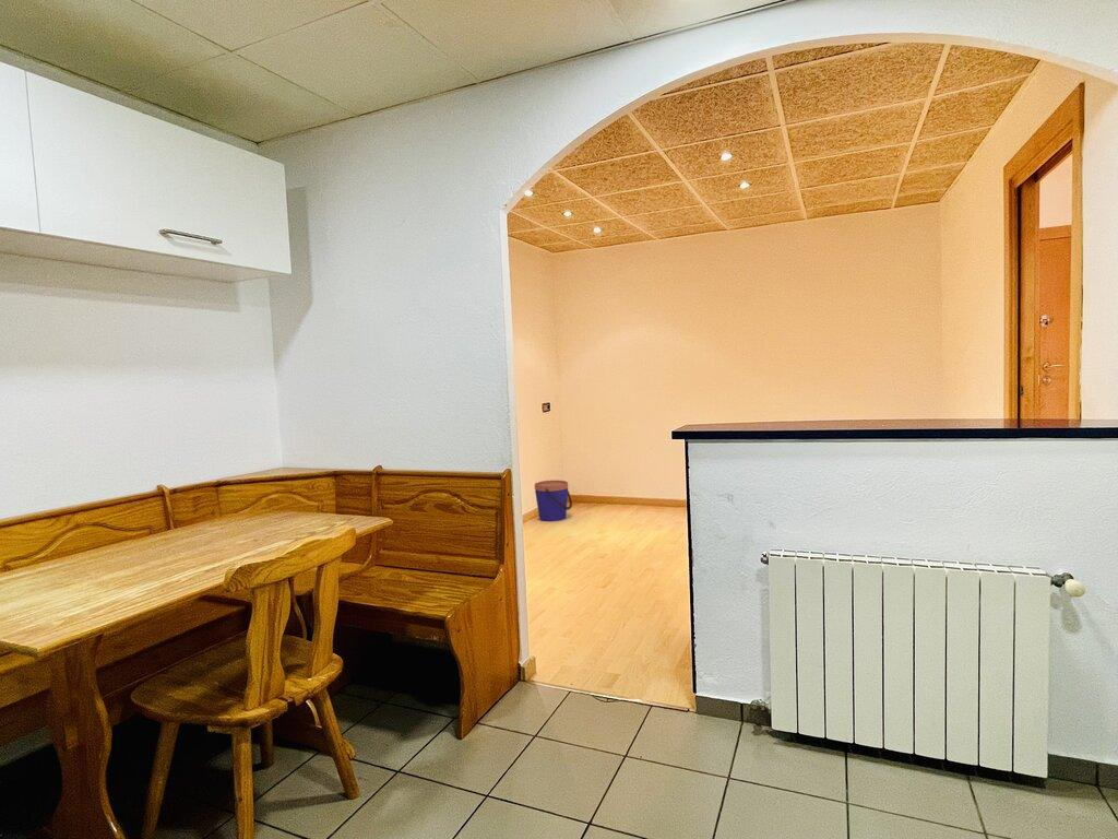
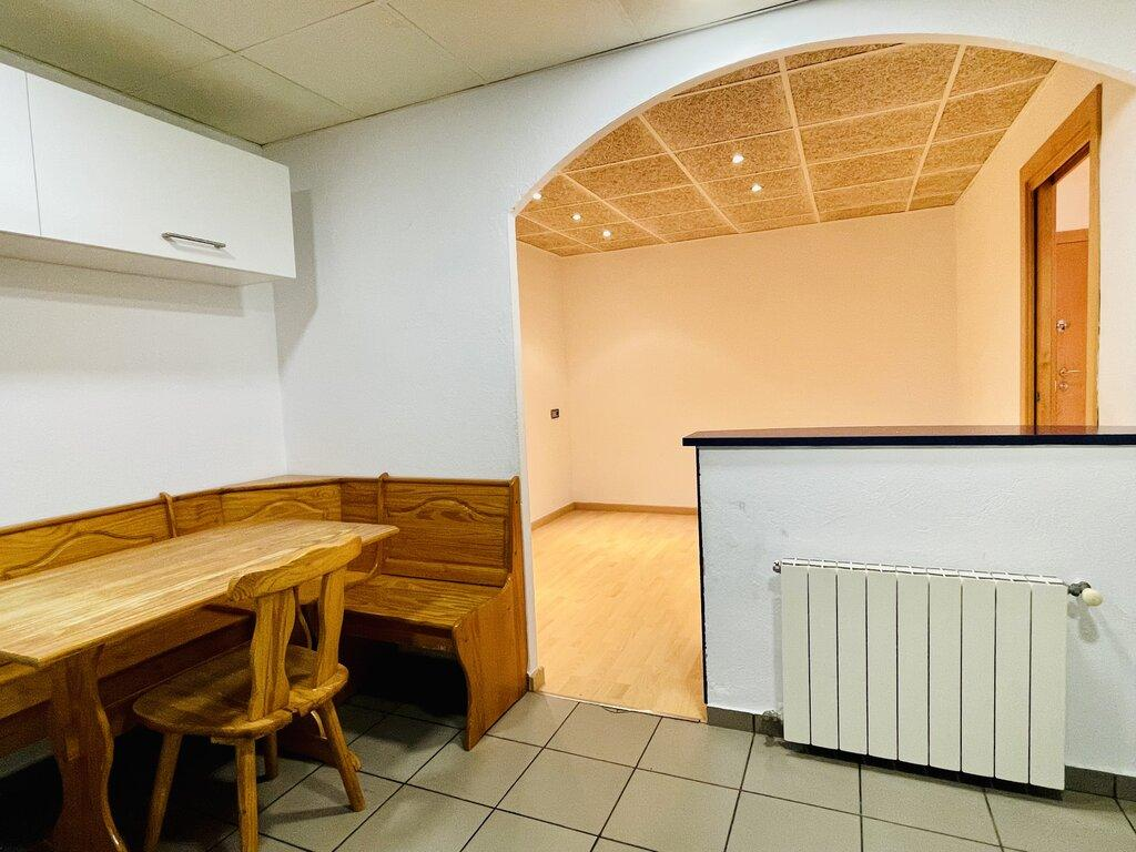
- bucket (552, 500)
